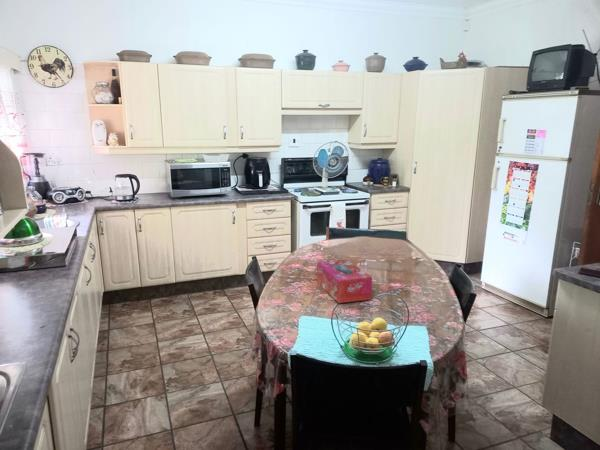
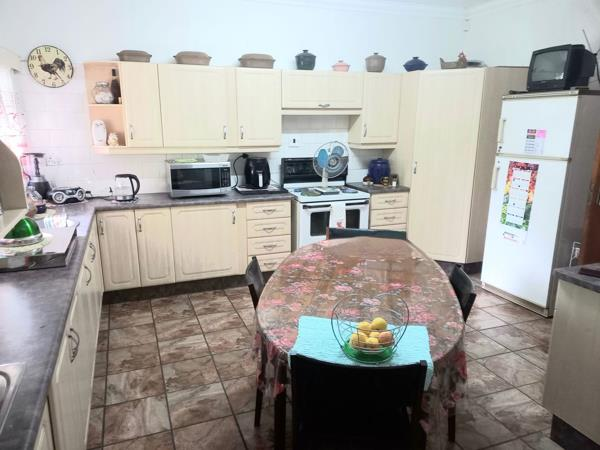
- tissue box (342, 279)
